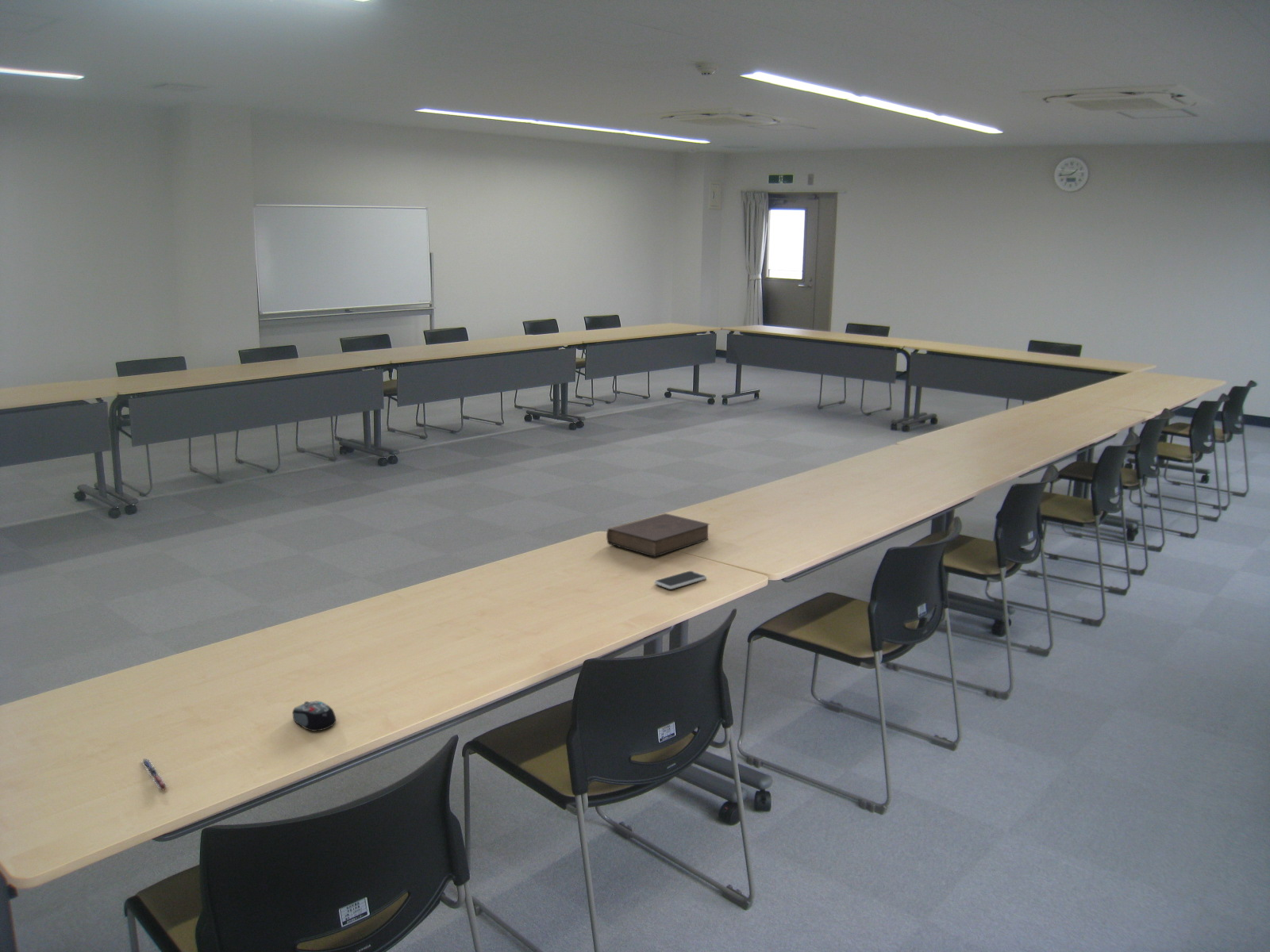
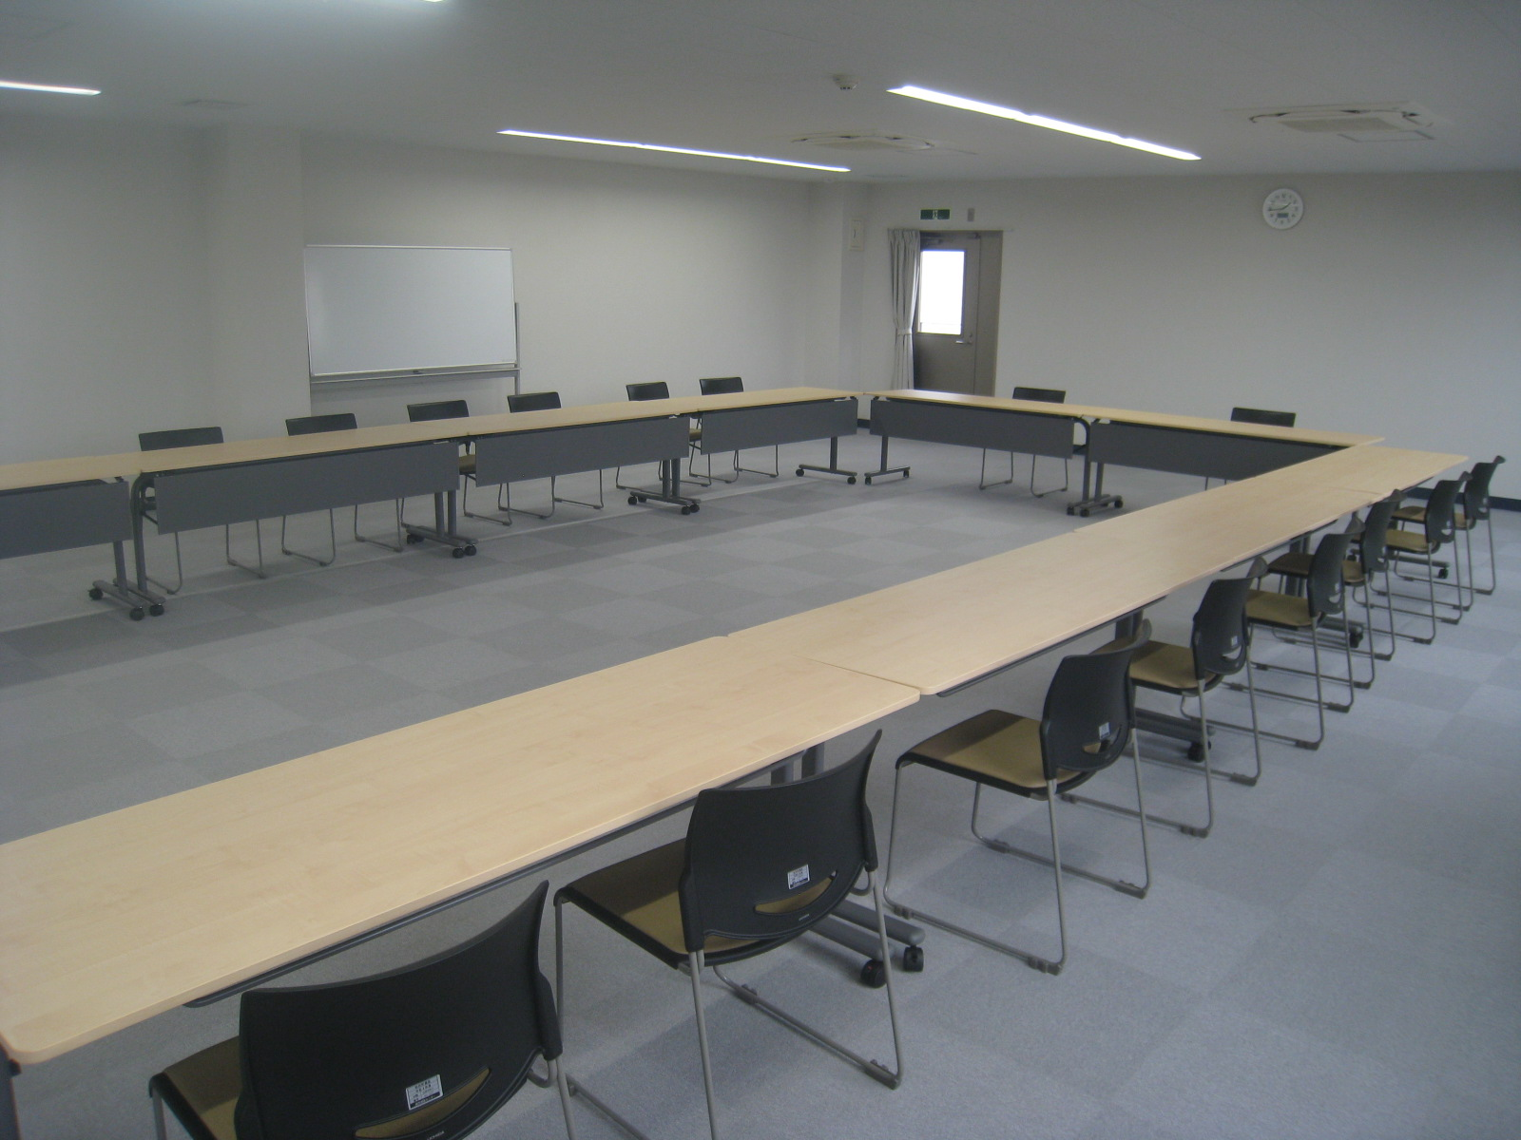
- computer mouse (314, 712)
- smartphone (680, 579)
- book (659, 533)
- pen (154, 772)
